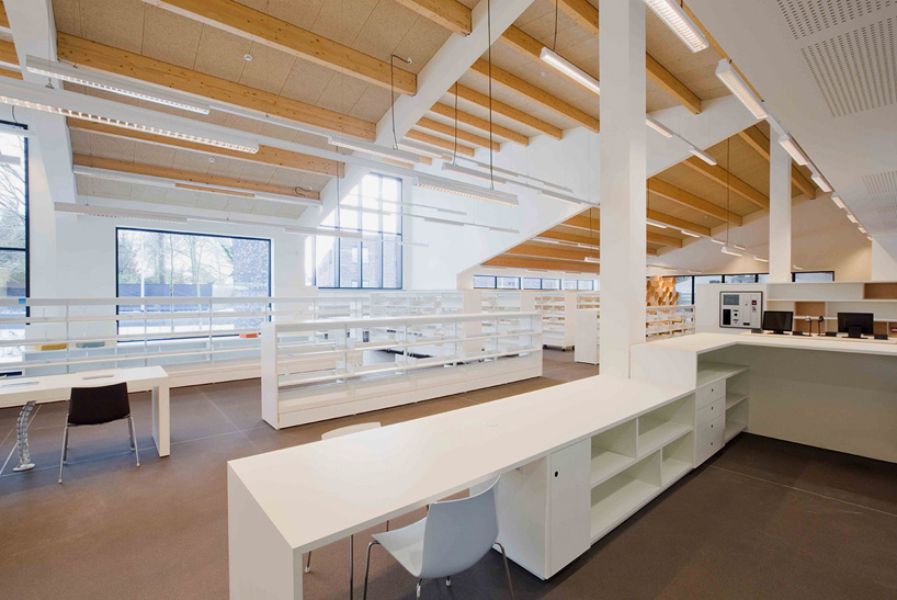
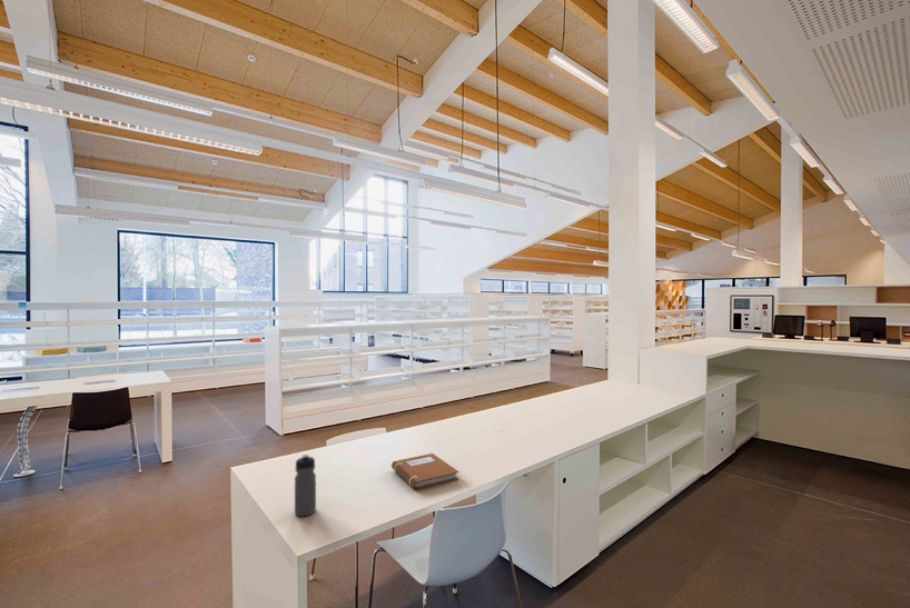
+ water bottle (305, 482)
+ notebook (423, 469)
